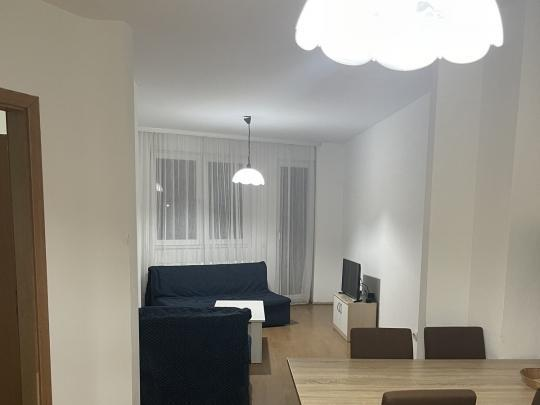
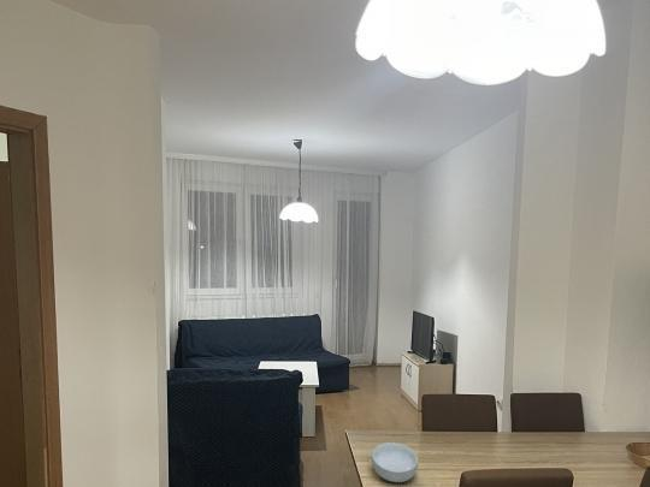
+ cereal bowl (394, 464)
